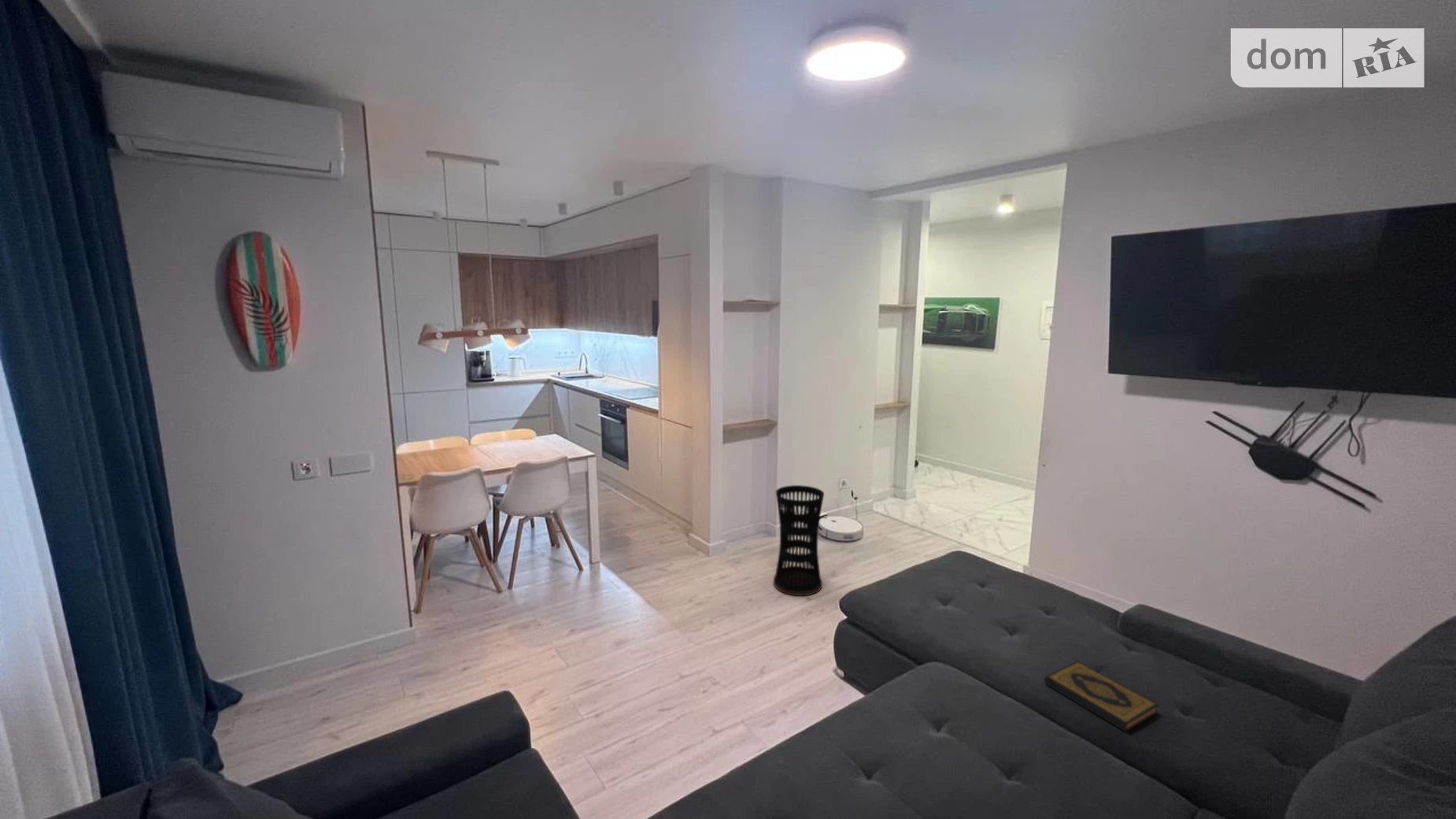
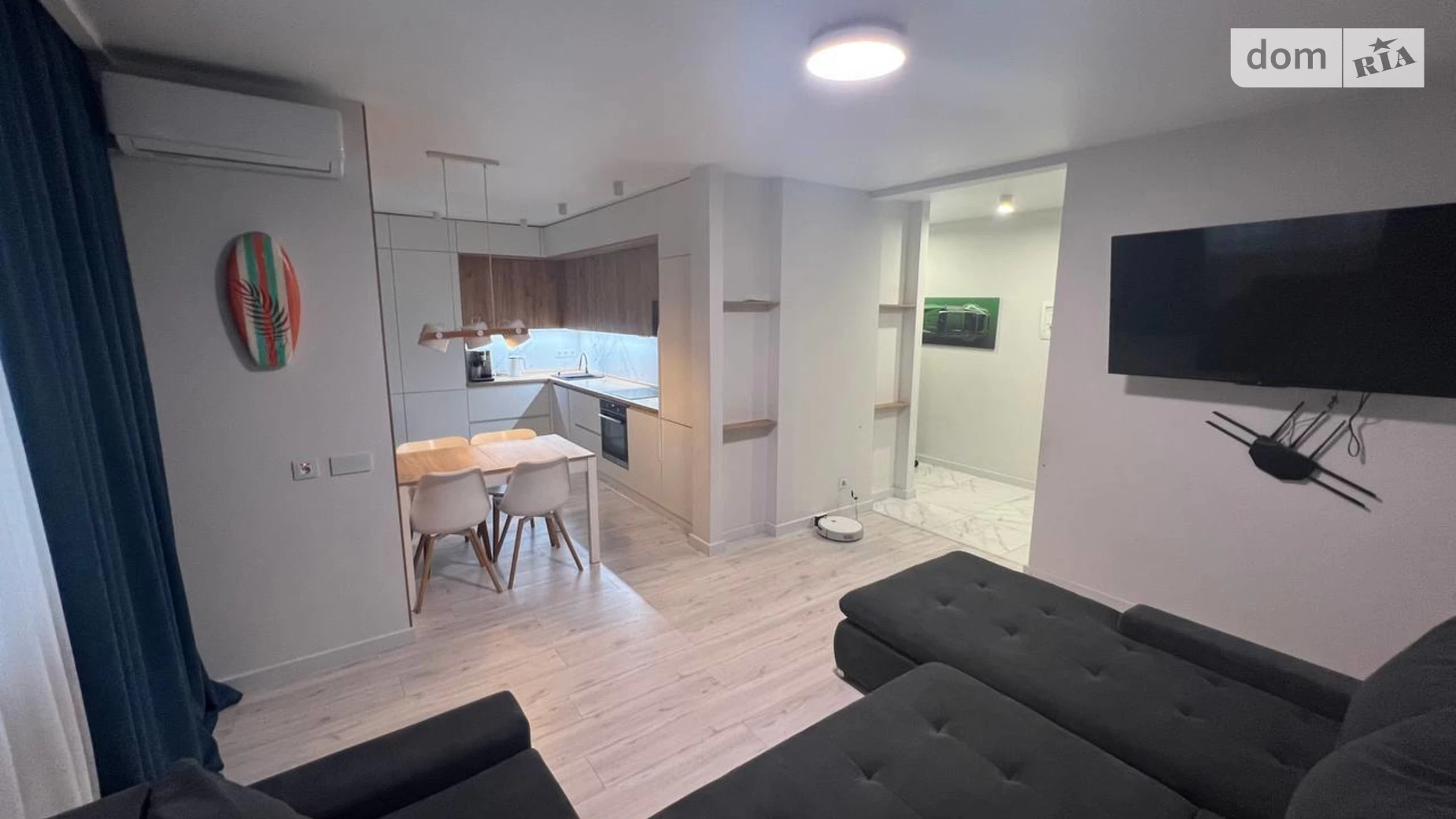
- hardback book (1099, 694)
- umbrella stand (799, 539)
